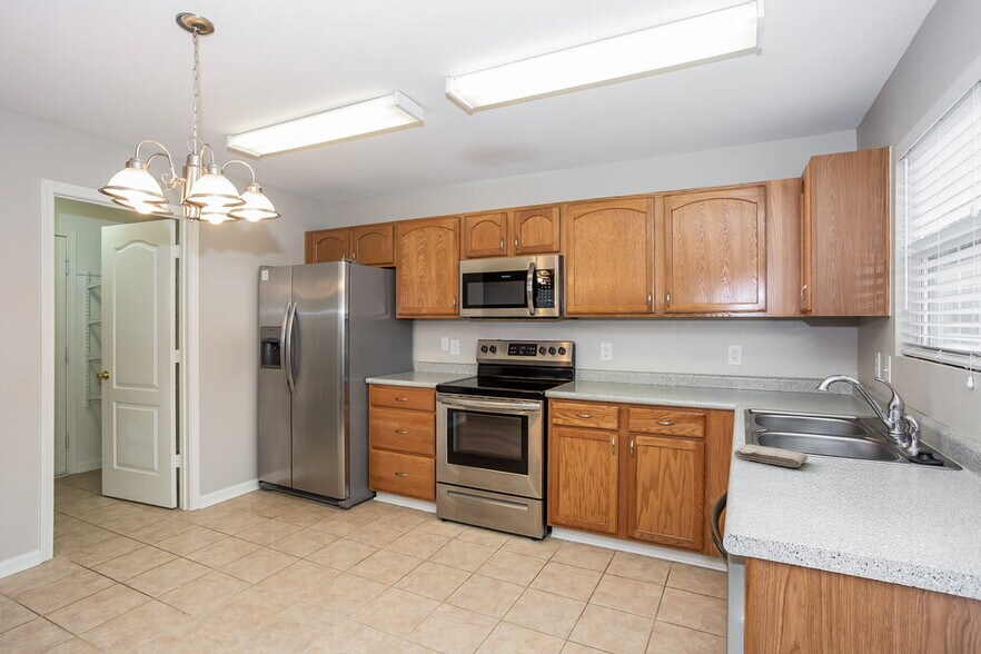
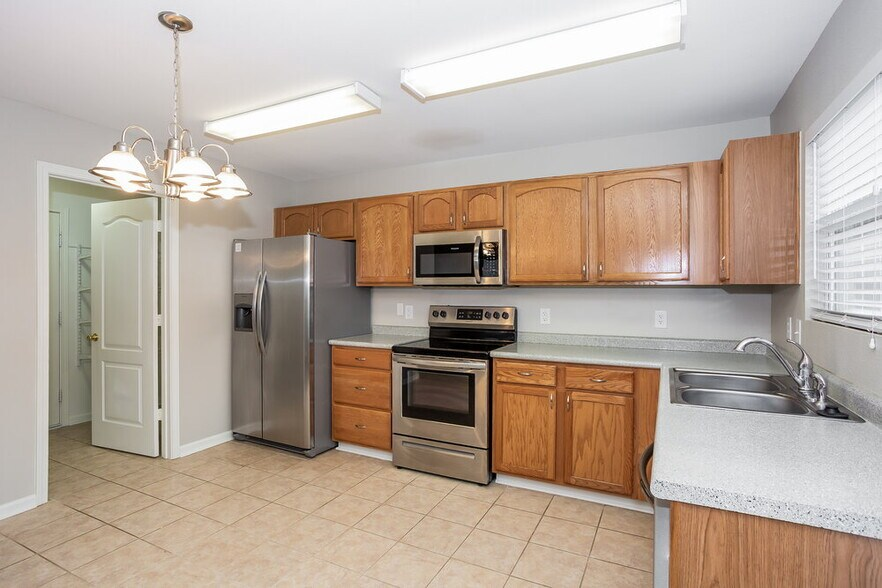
- washcloth (770, 454)
